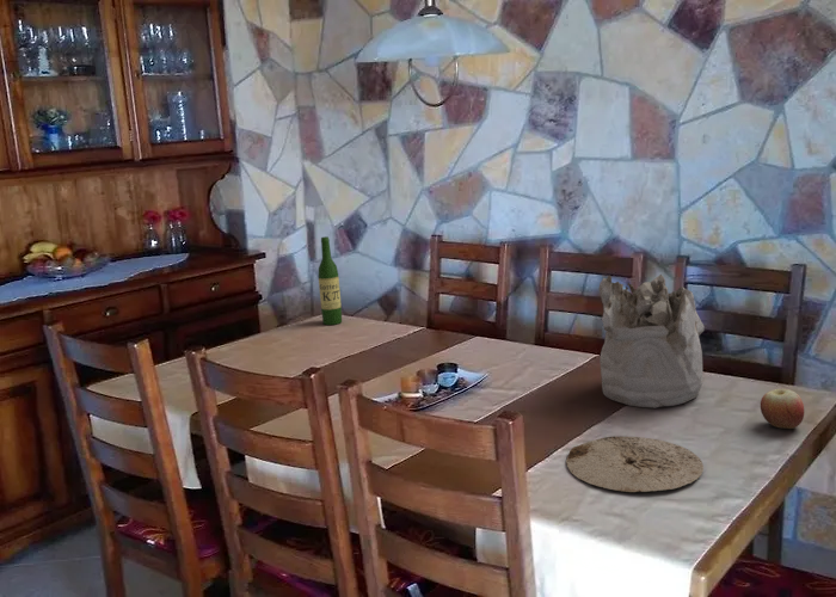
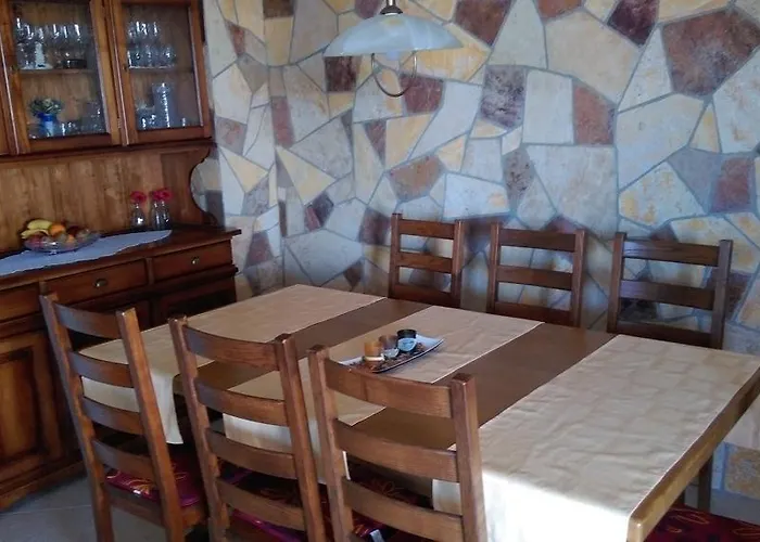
- mineral sample (652, 334)
- wine bottle (328, 279)
- plate (633, 460)
- apple (781, 407)
